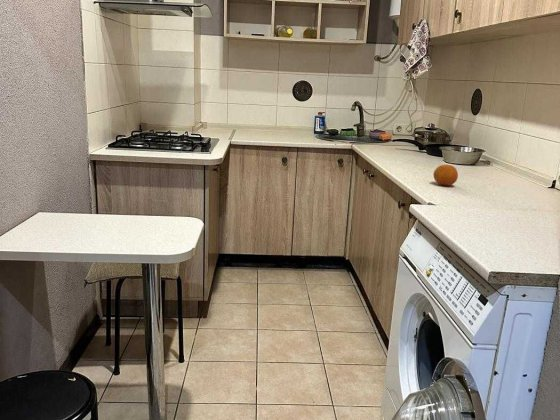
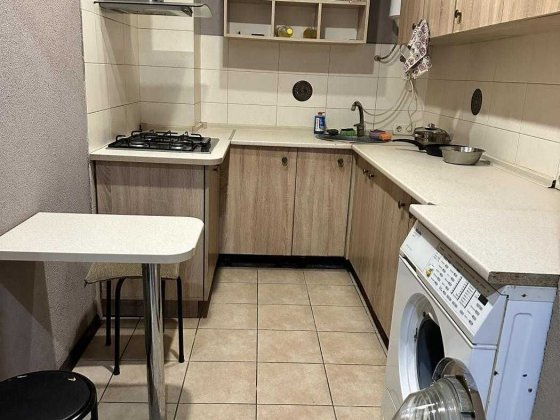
- fruit (445, 174)
